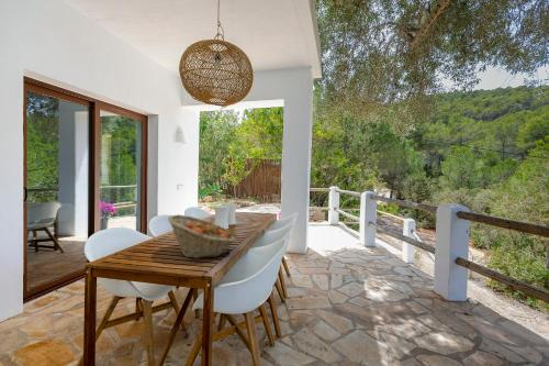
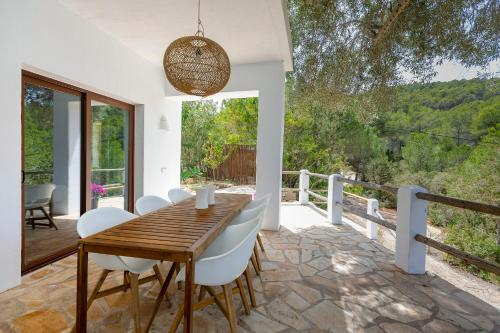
- fruit basket (201, 233)
